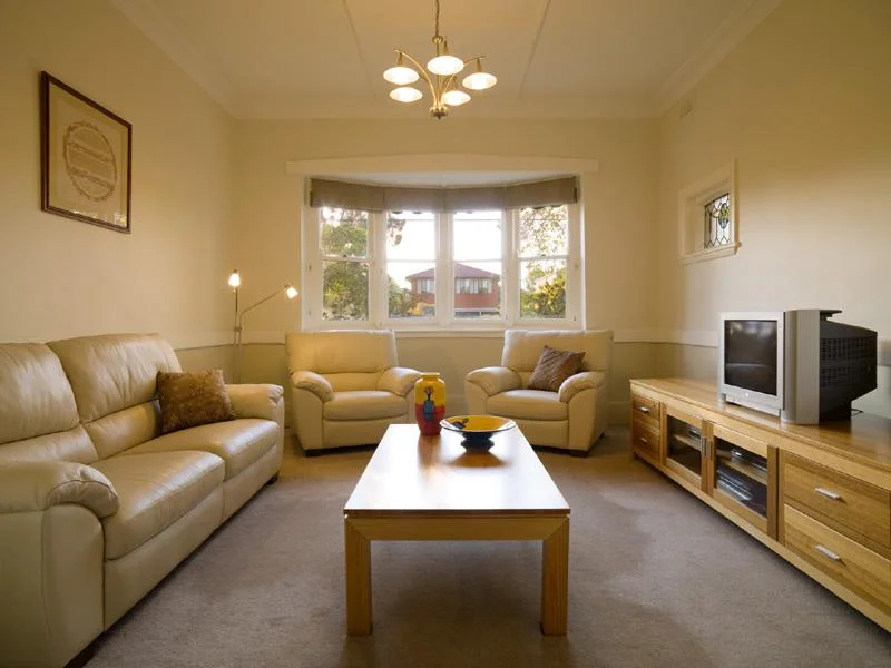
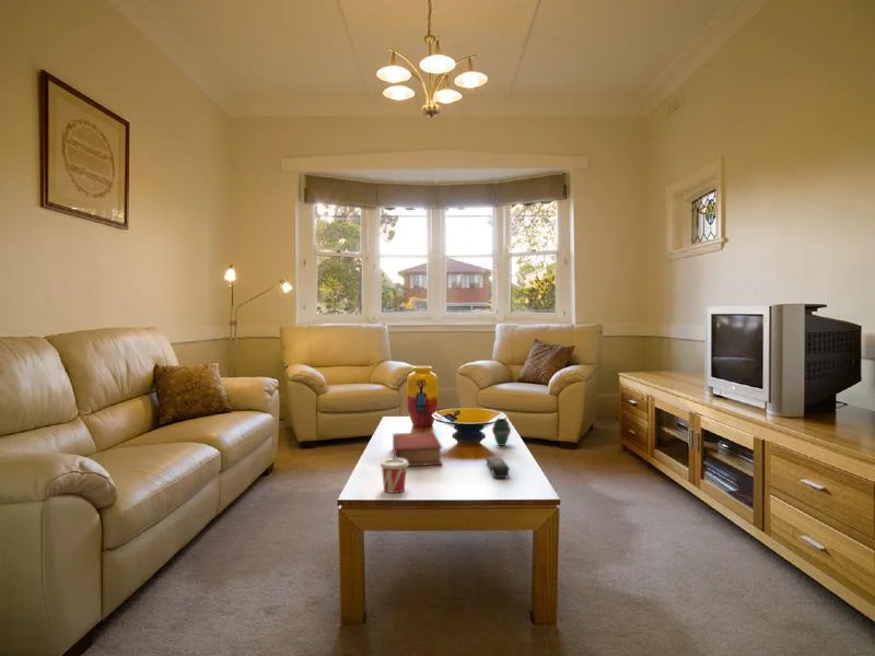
+ cup (394, 476)
+ vase (501, 432)
+ remote control (497, 465)
+ book (416, 447)
